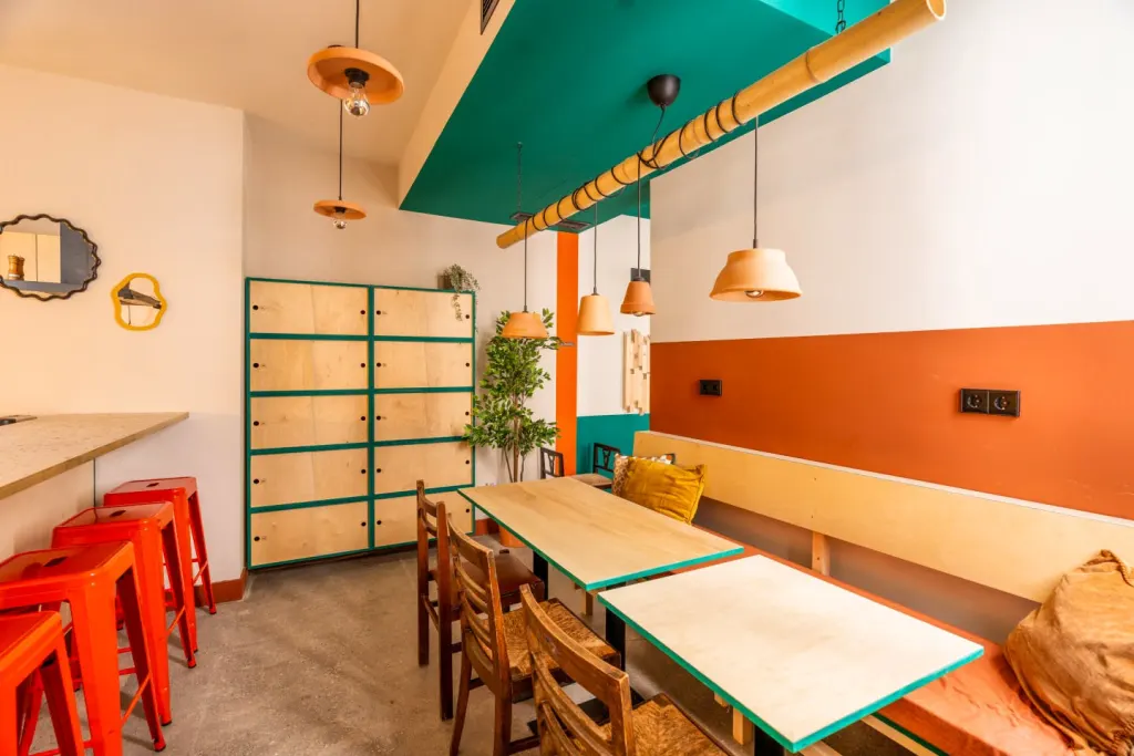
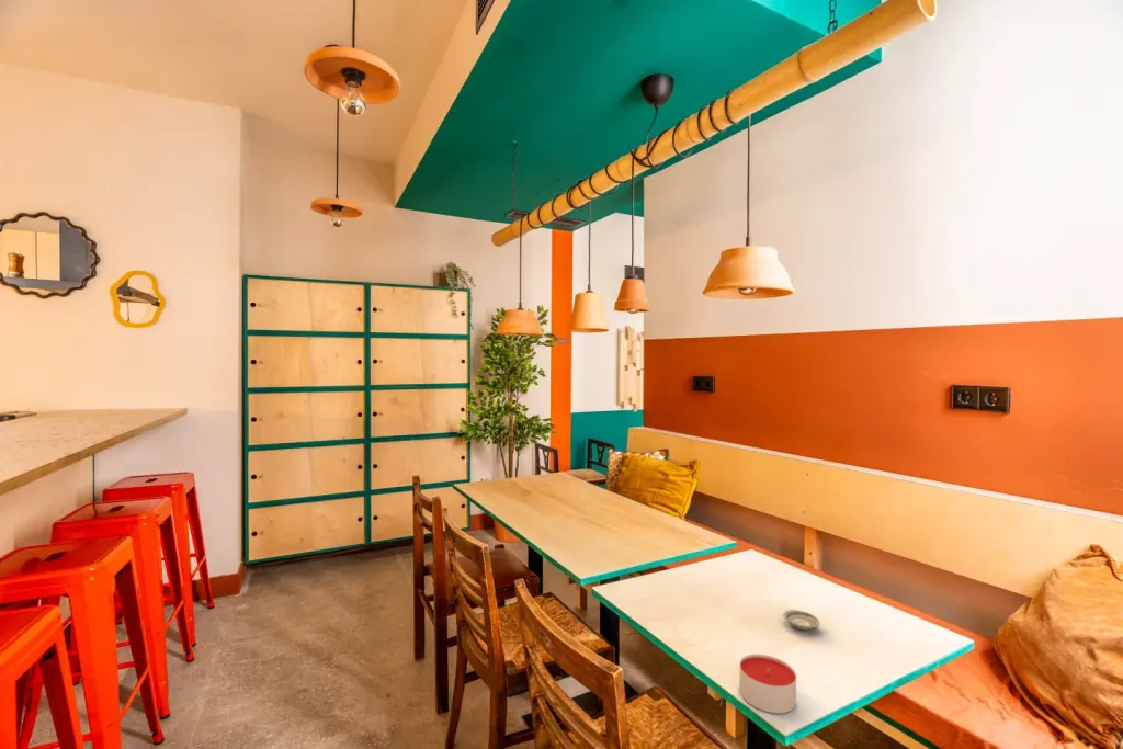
+ saucer (801, 621)
+ candle (767, 681)
